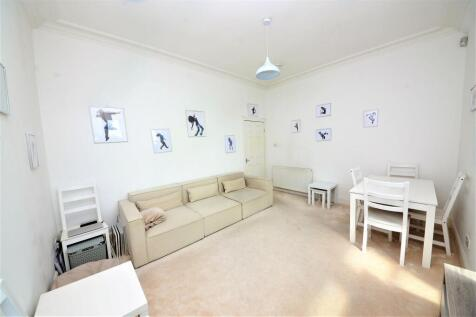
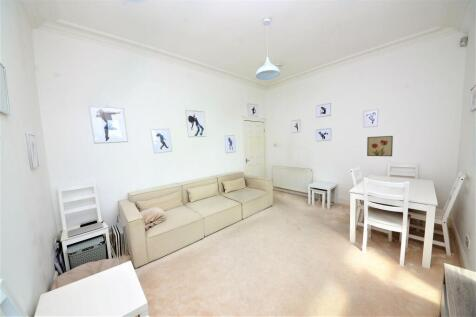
+ wall art (379, 146)
